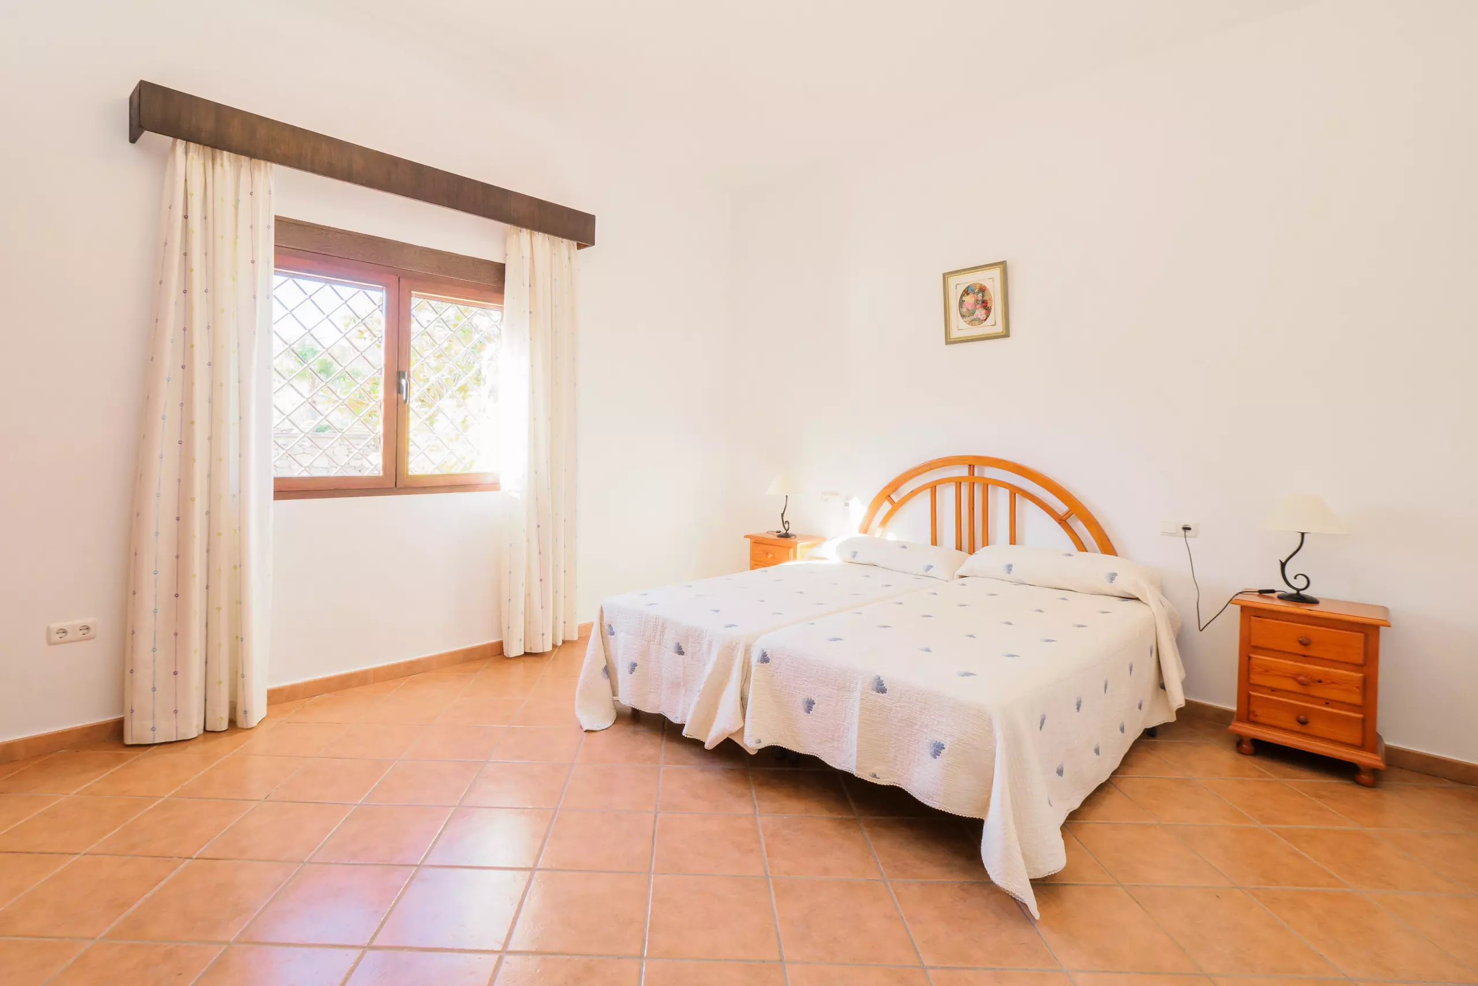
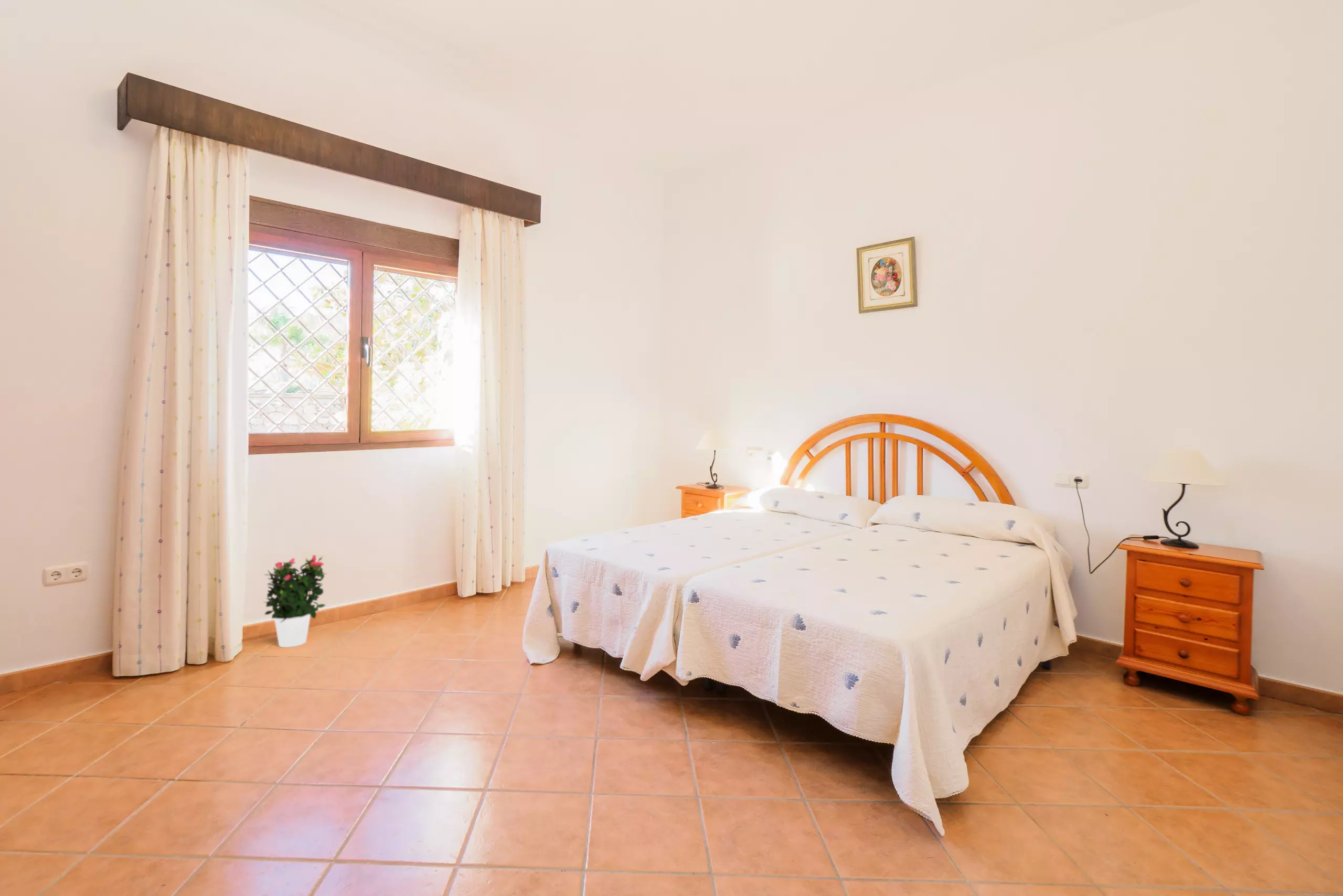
+ potted flower (295, 600)
